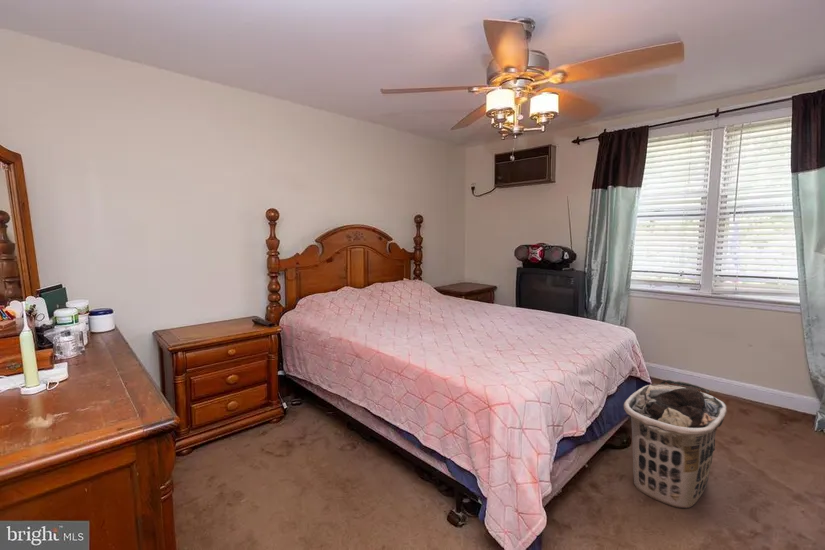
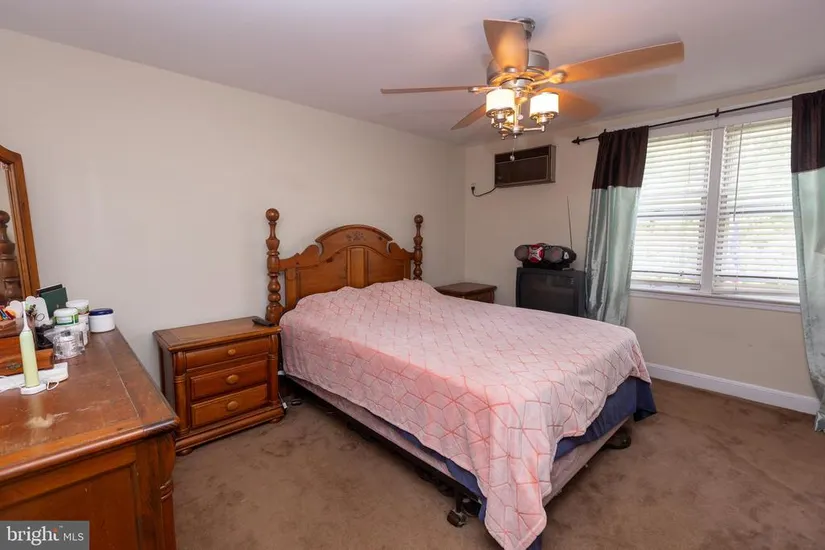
- clothes hamper (673, 435)
